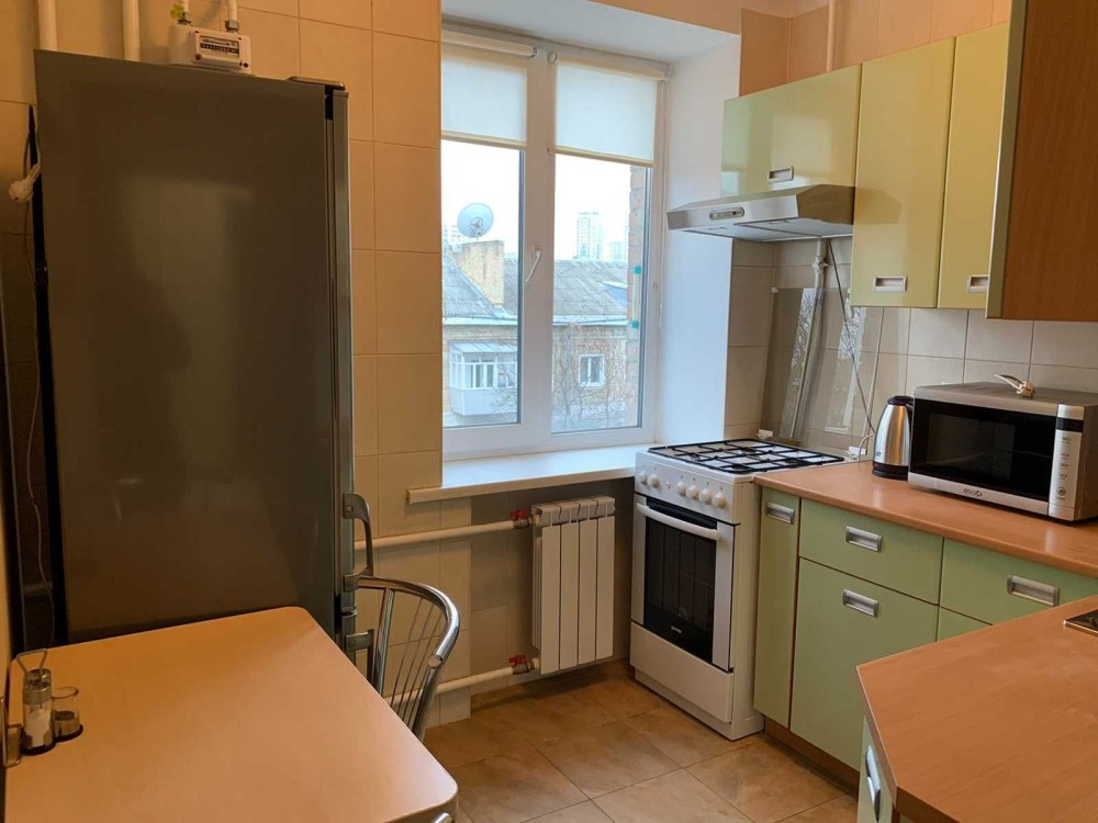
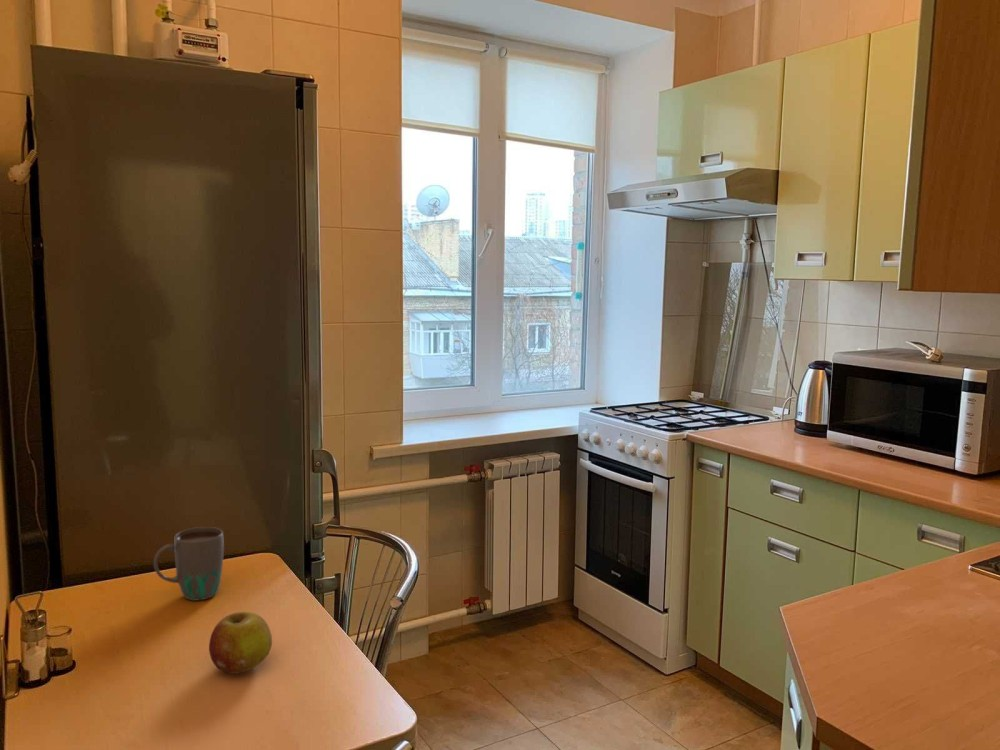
+ fruit (240, 641)
+ mug (189, 566)
